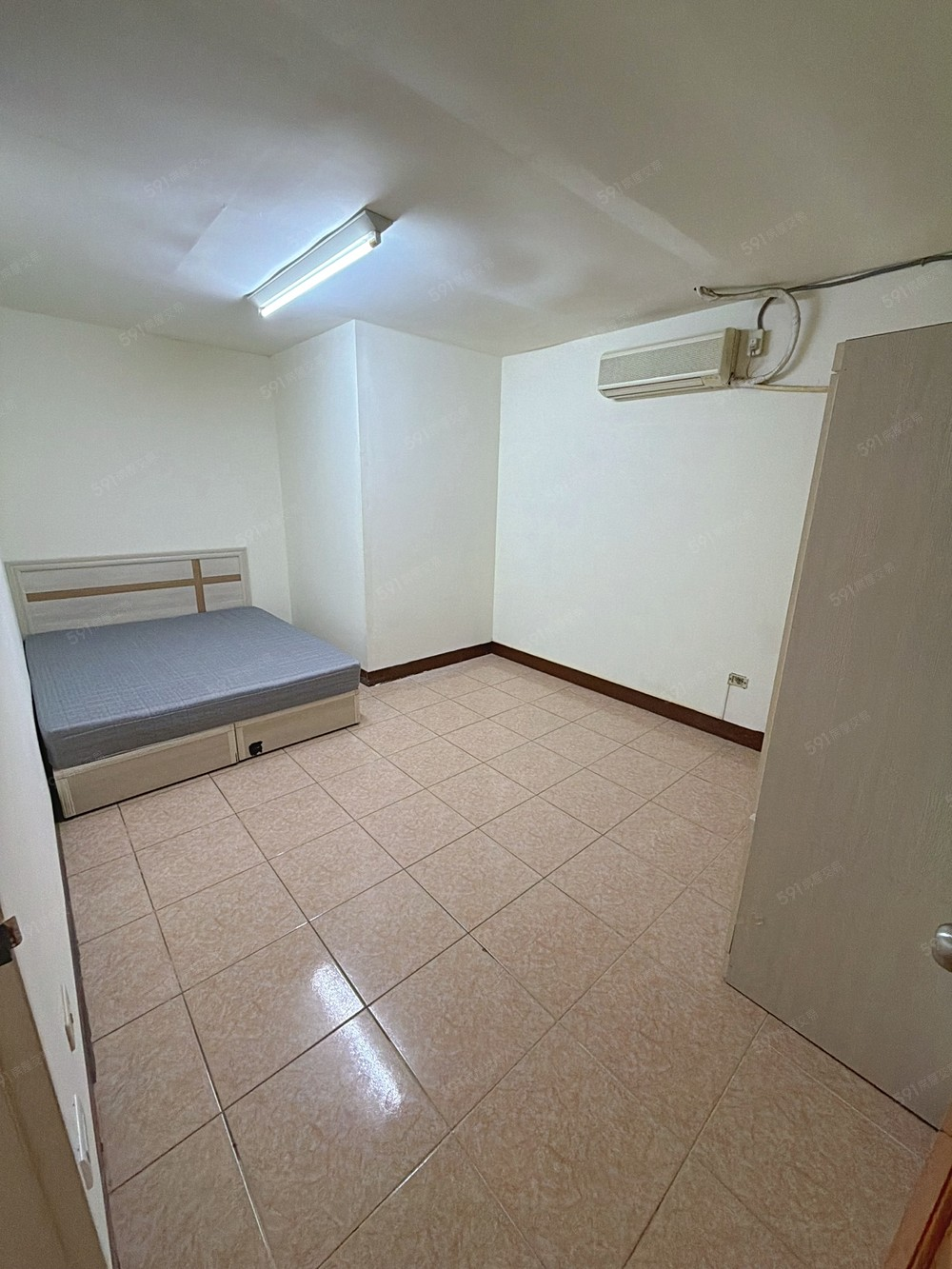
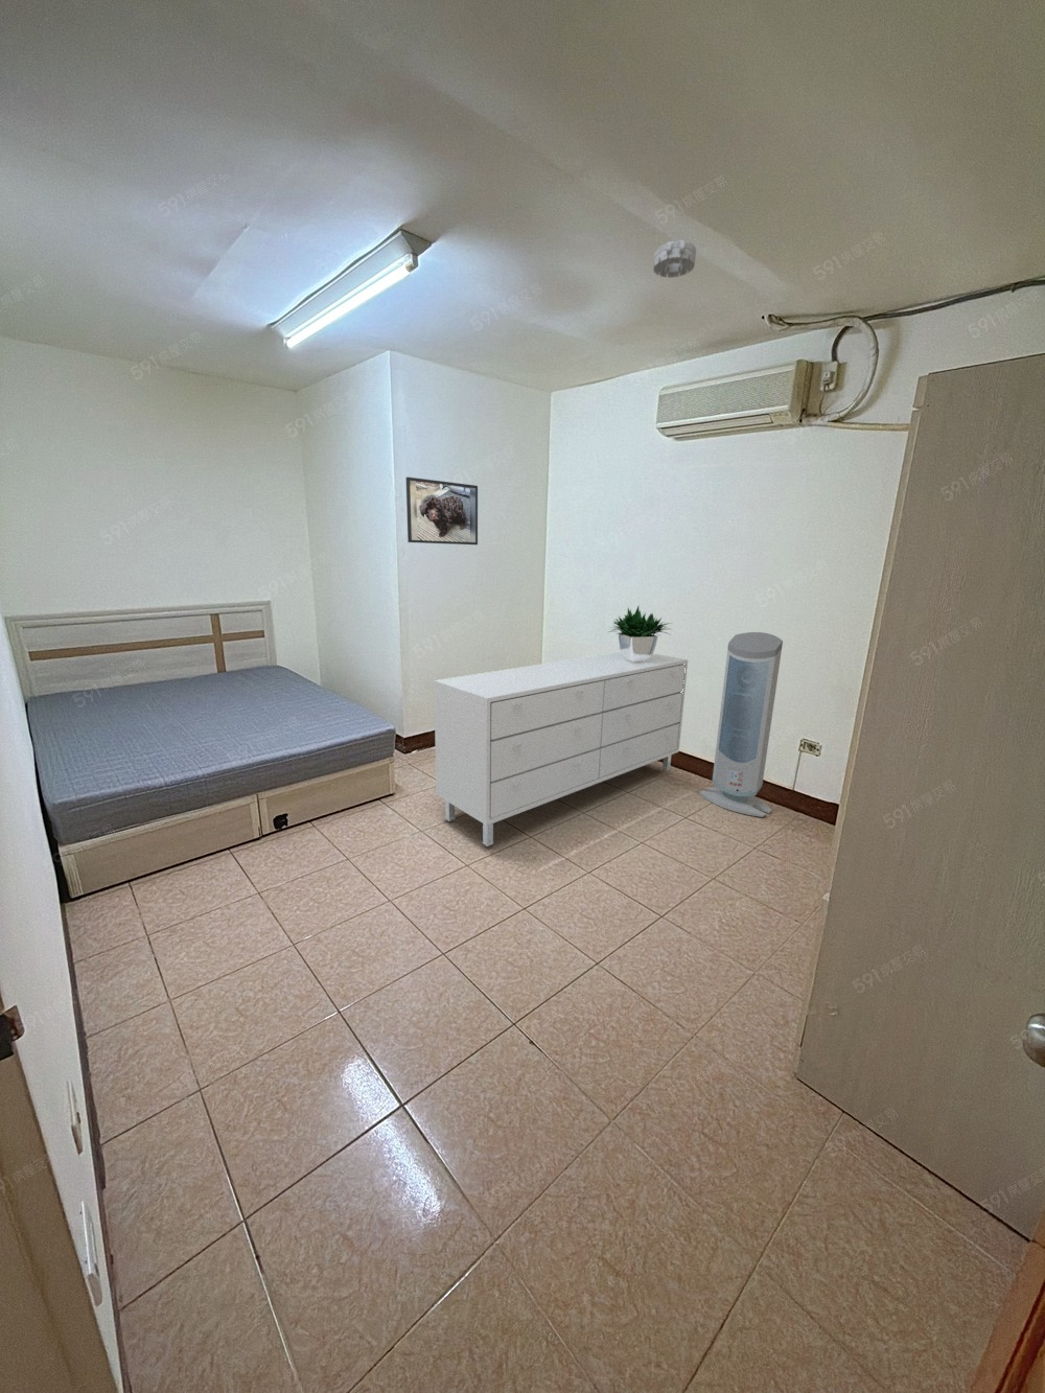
+ smoke detector (674, 258)
+ dresser (577, 705)
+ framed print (443, 512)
+ air purifier (744, 721)
